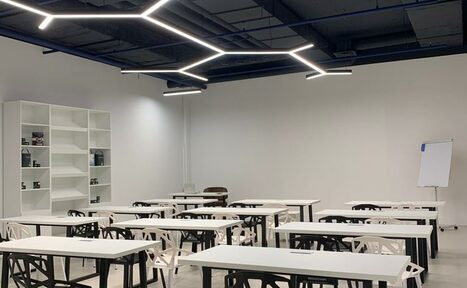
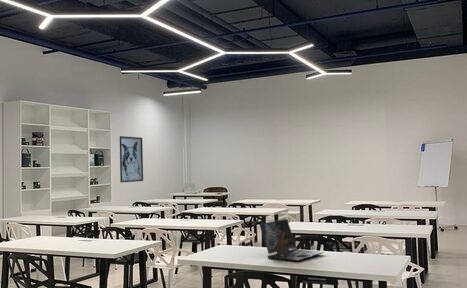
+ laptop (291, 239)
+ wall art (131, 159)
